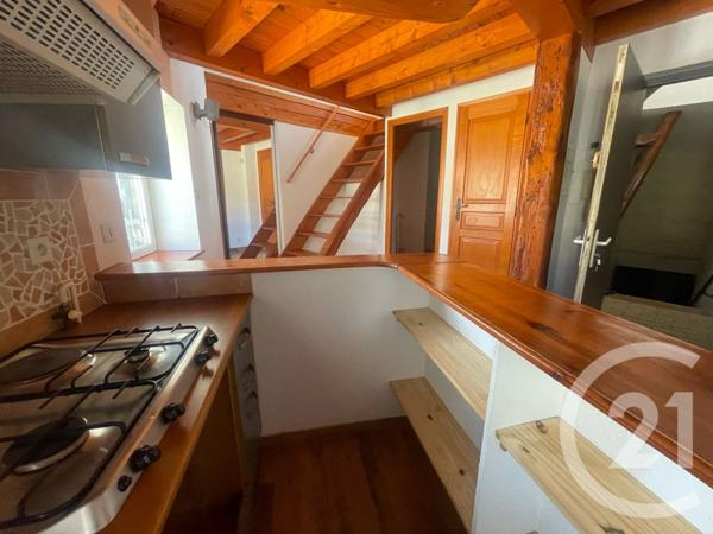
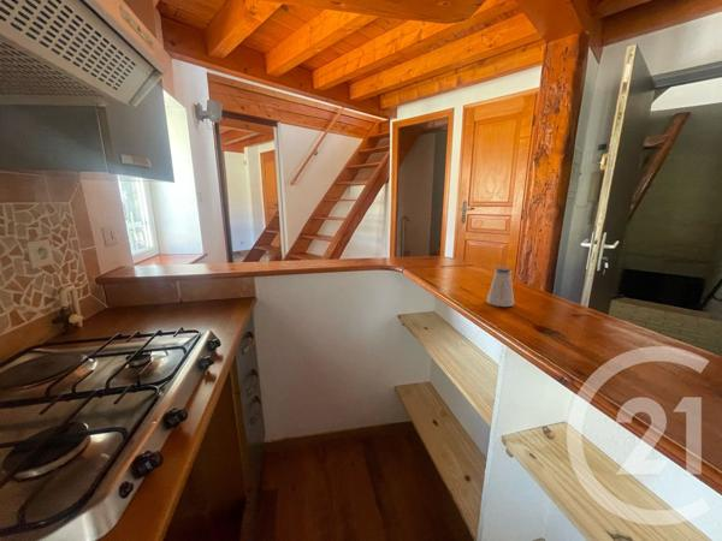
+ saltshaker (501, 285)
